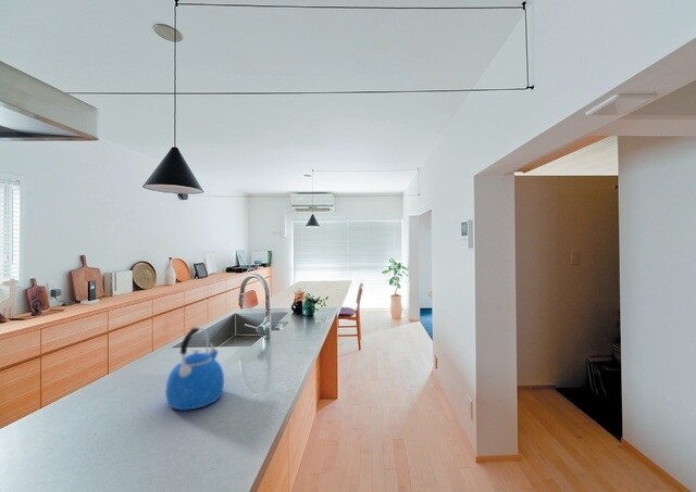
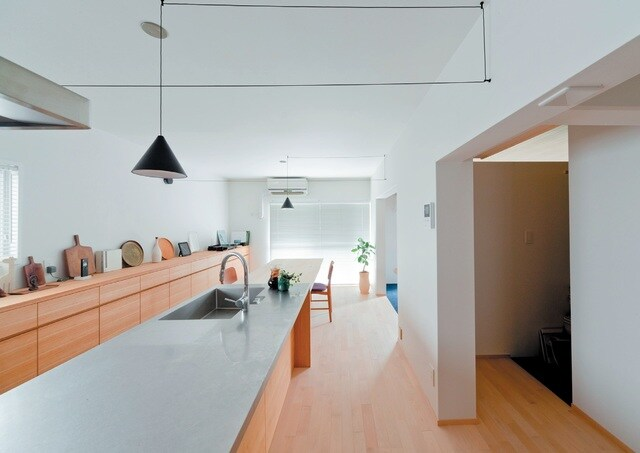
- kettle (199, 359)
